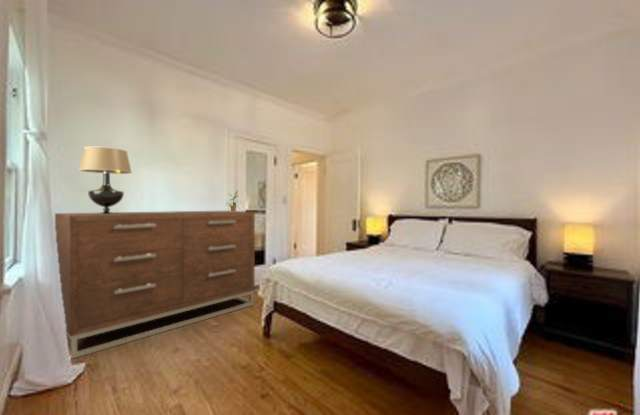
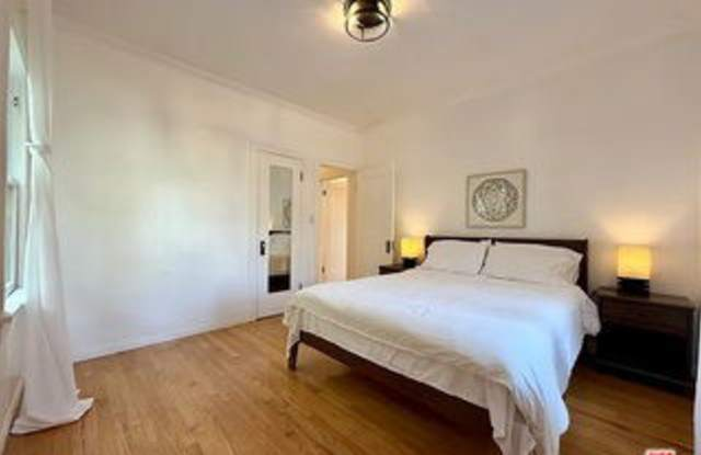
- potted plant (233, 200)
- dresser (169, 266)
- table lamp (106, 181)
